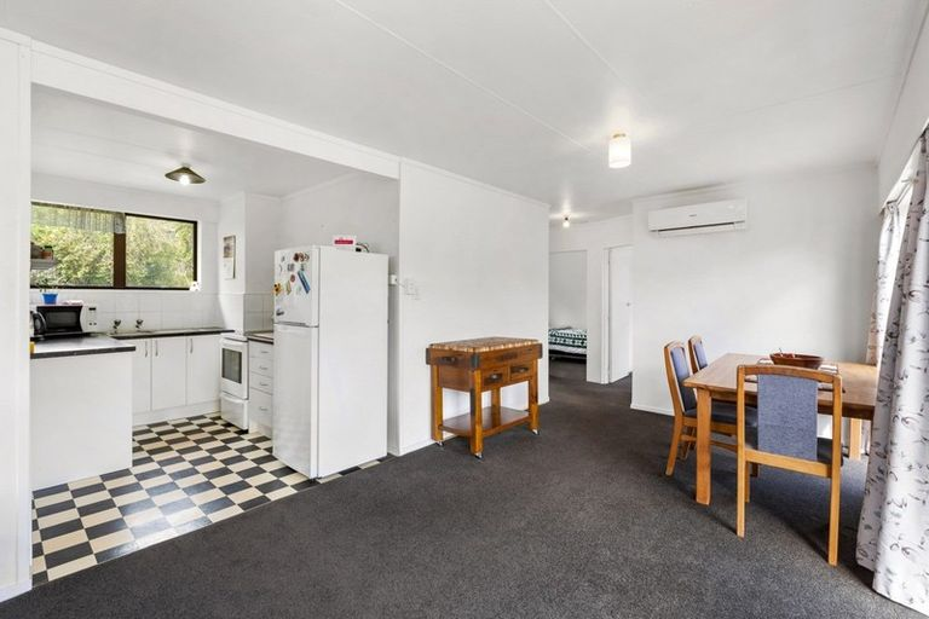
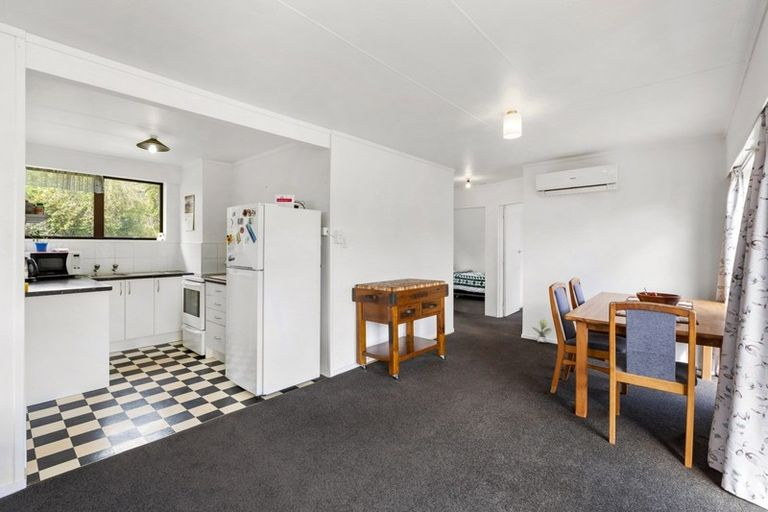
+ potted plant (540, 331)
